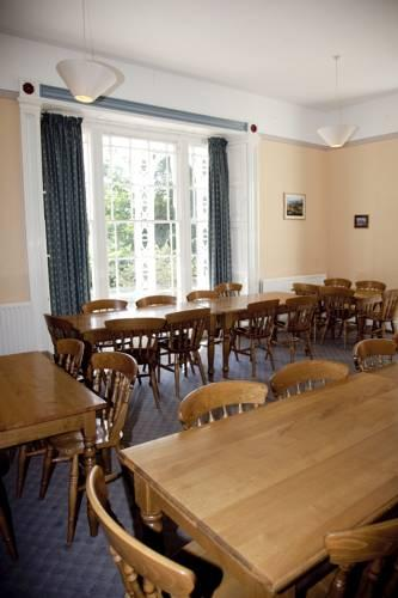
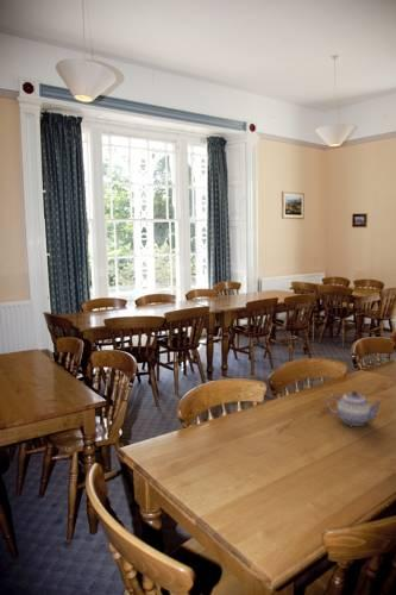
+ teapot (353, 406)
